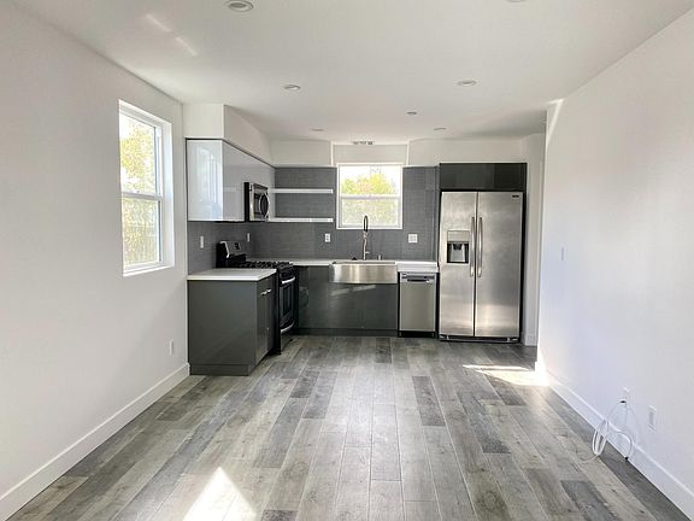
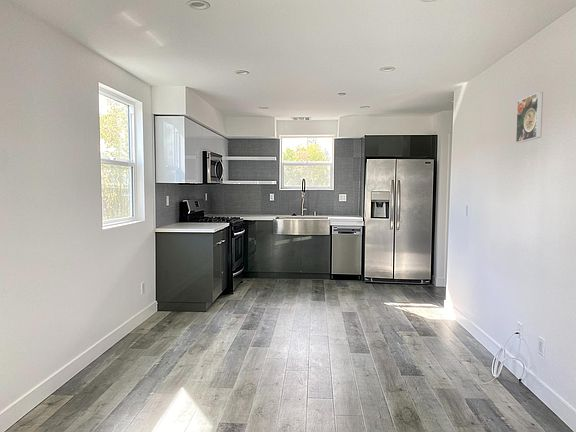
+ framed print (528, 118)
